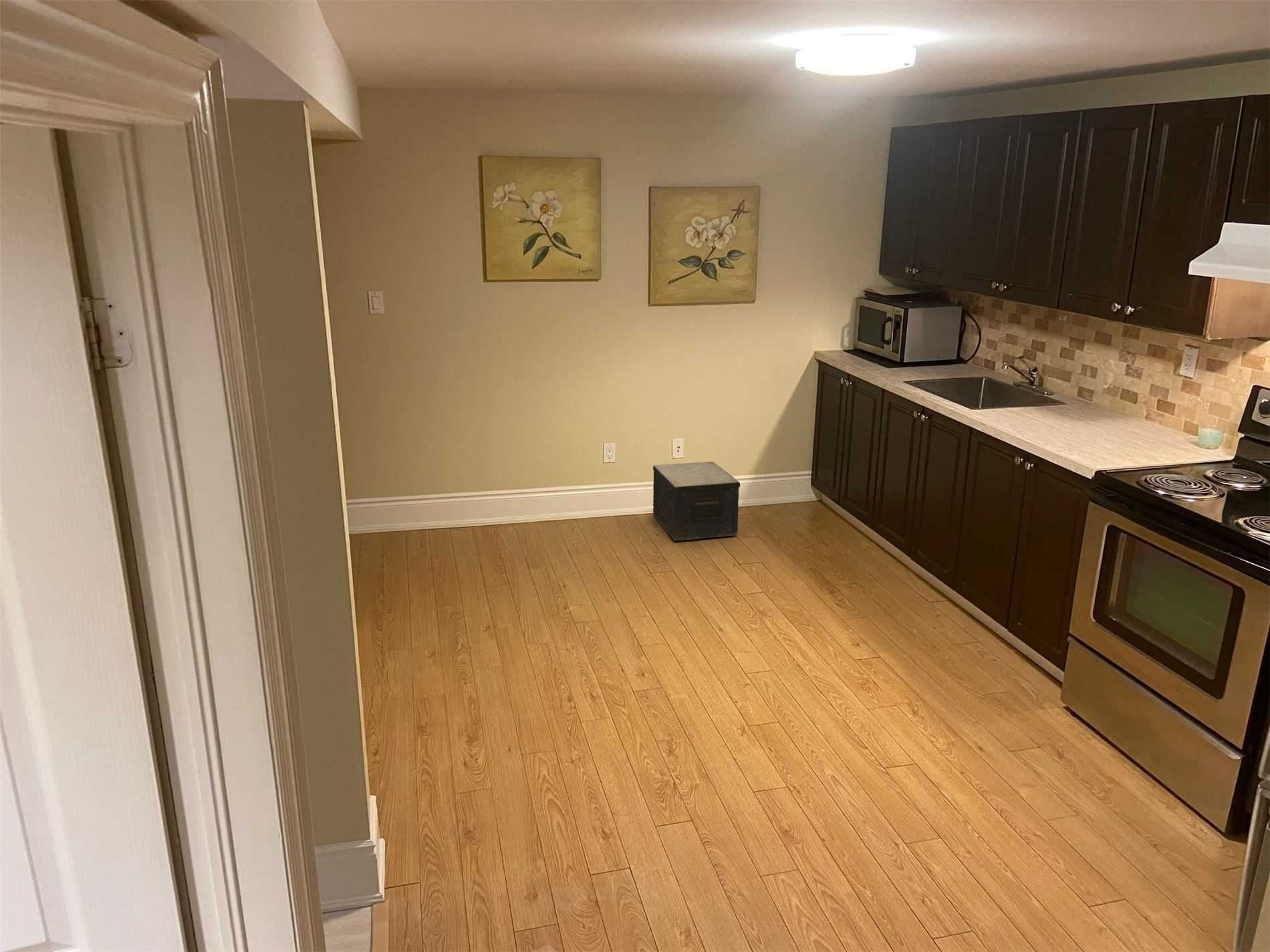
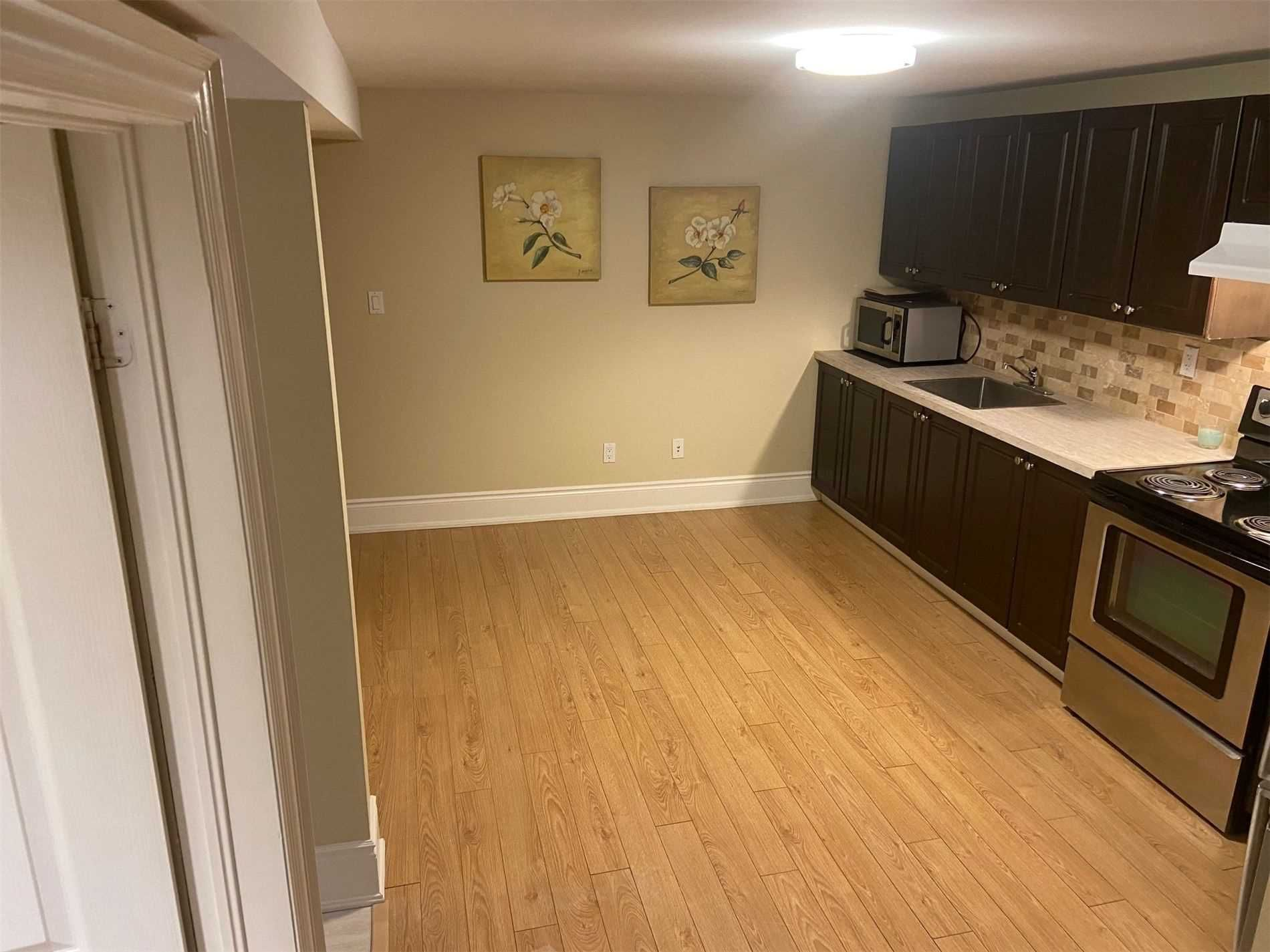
- storage box (696, 499)
